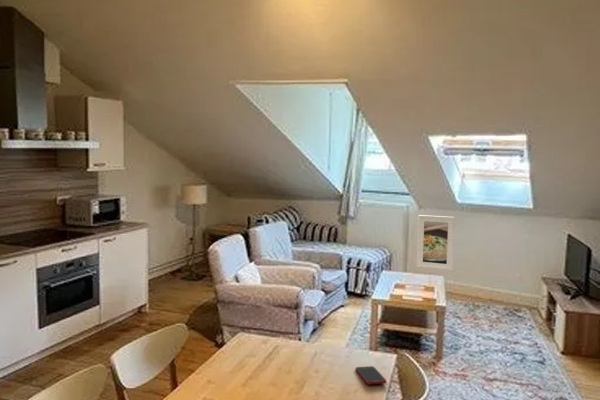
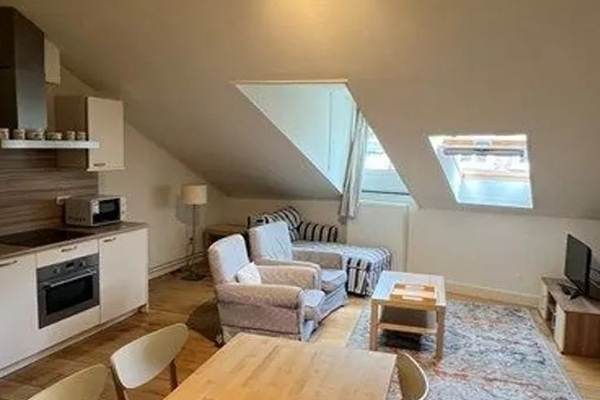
- cell phone (370, 375)
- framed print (435, 242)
